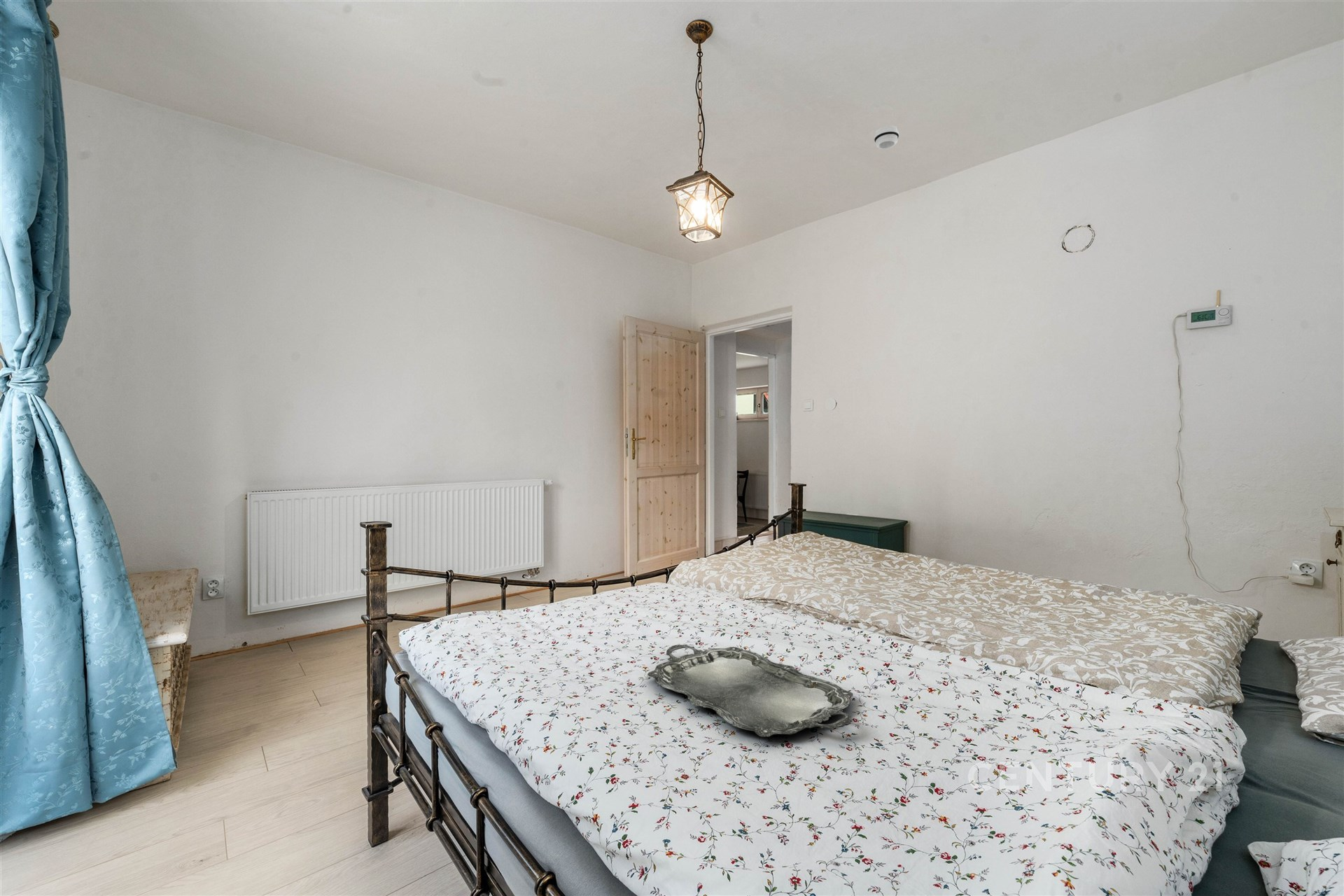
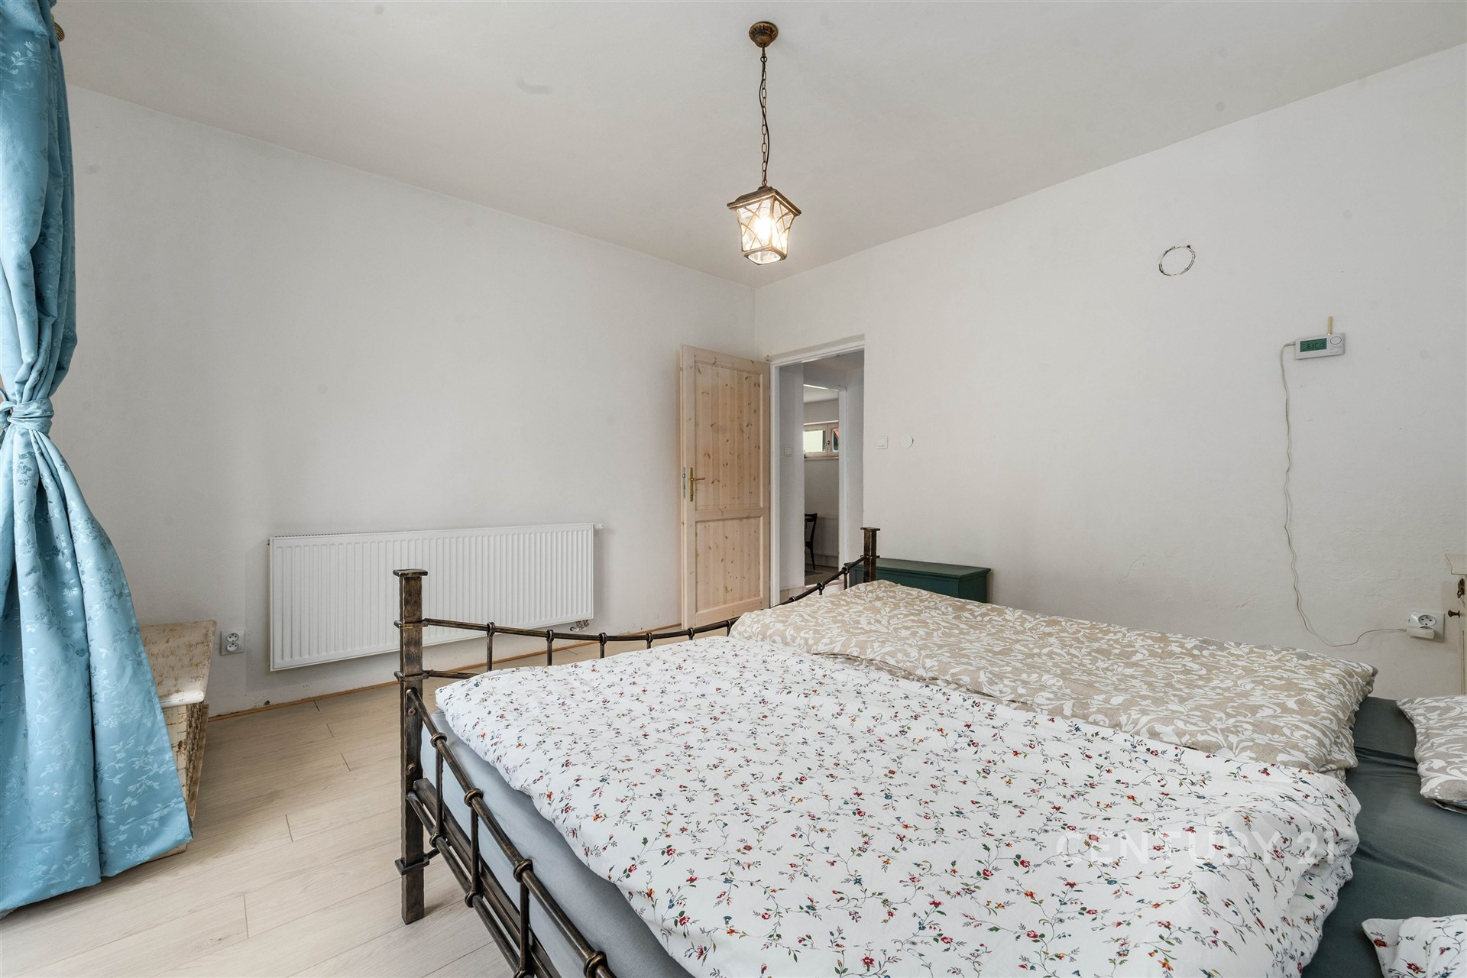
- smoke detector (886, 138)
- serving tray (746, 684)
